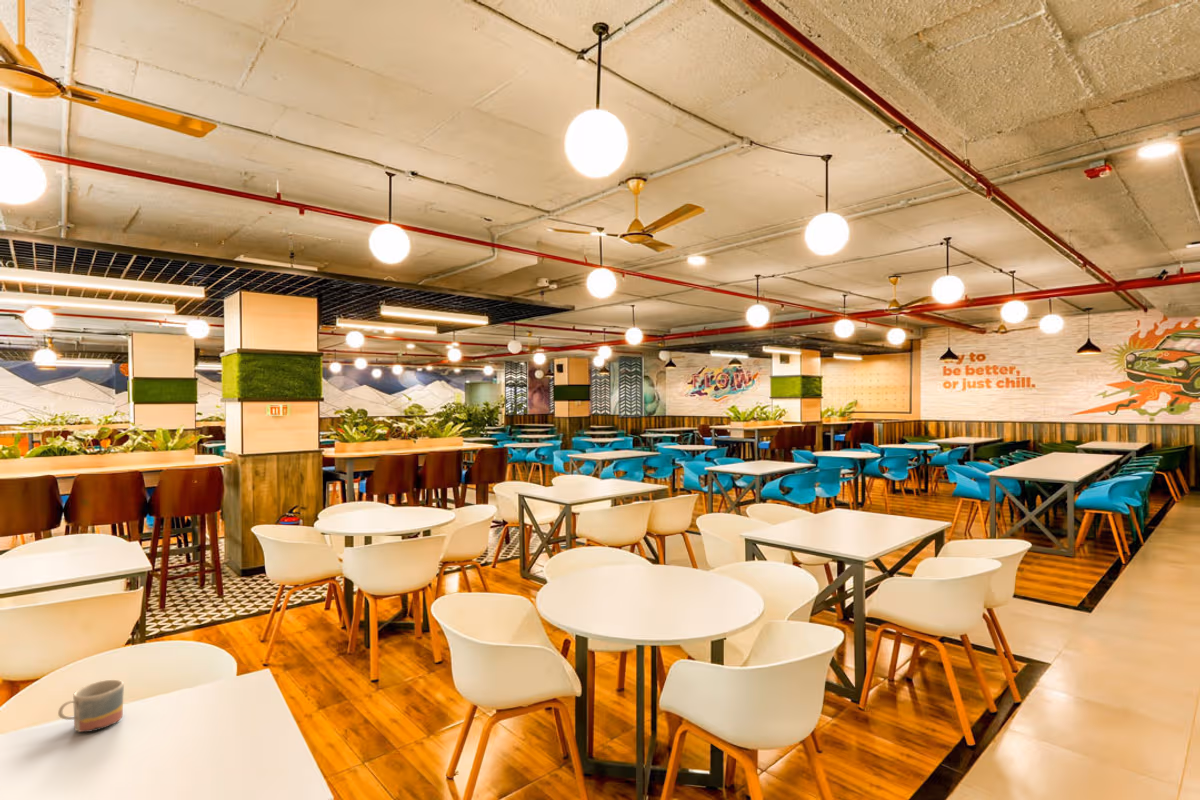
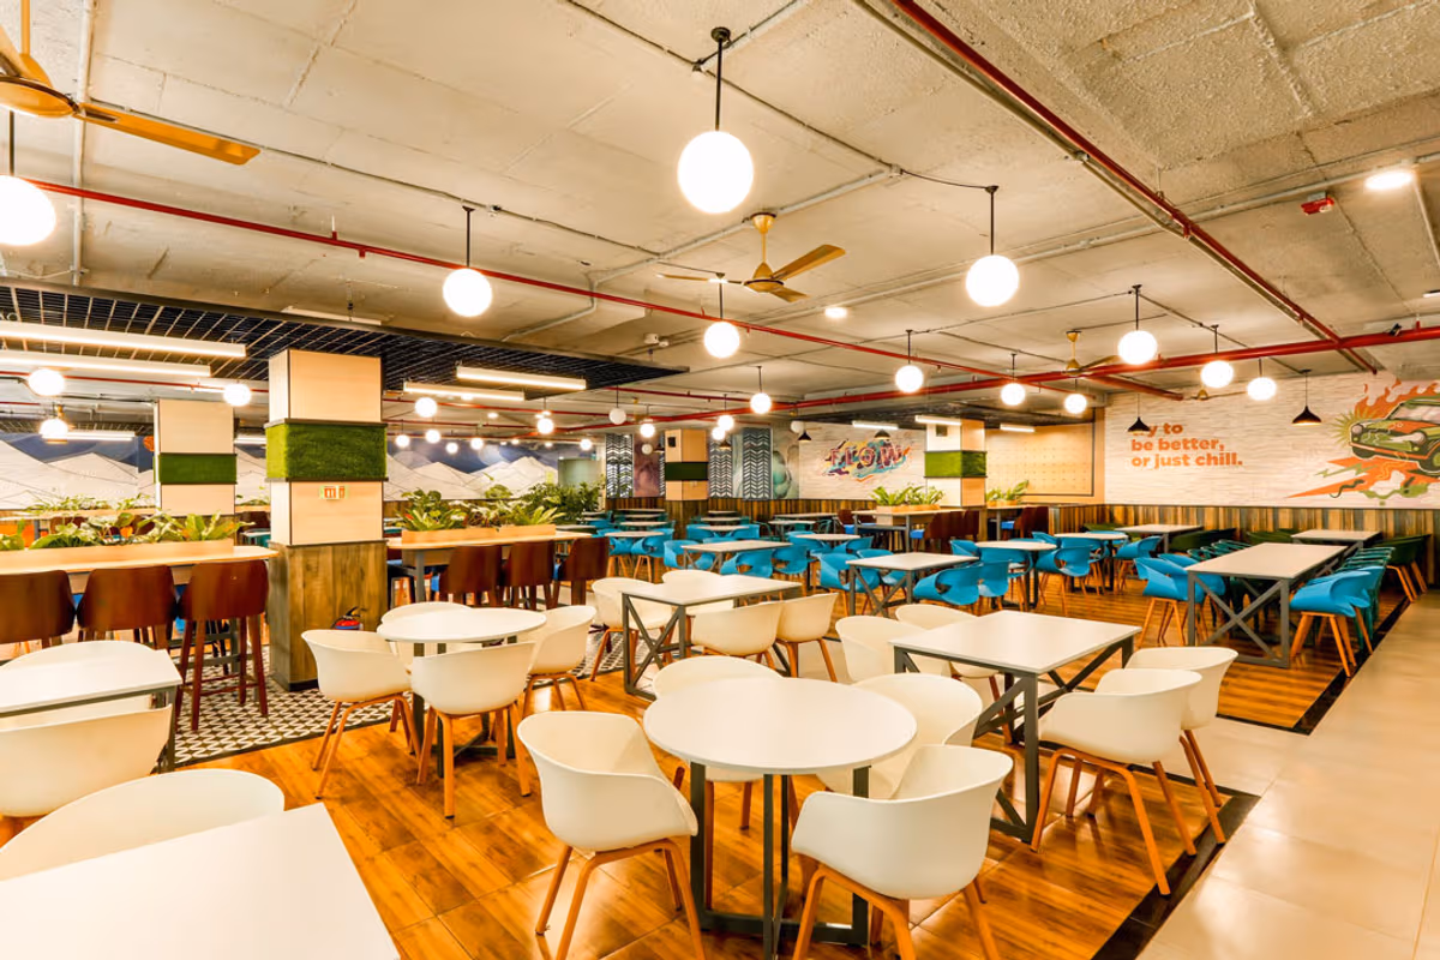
- mug (90, 709)
